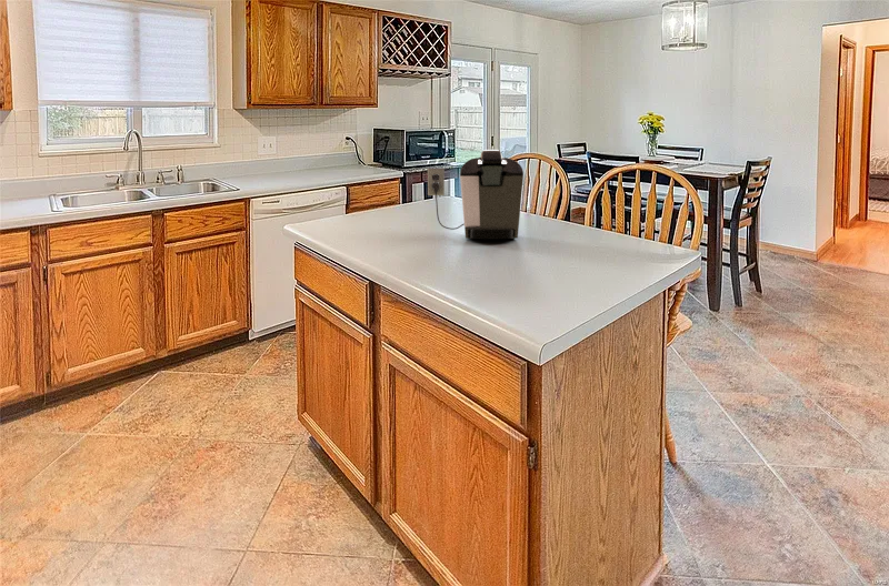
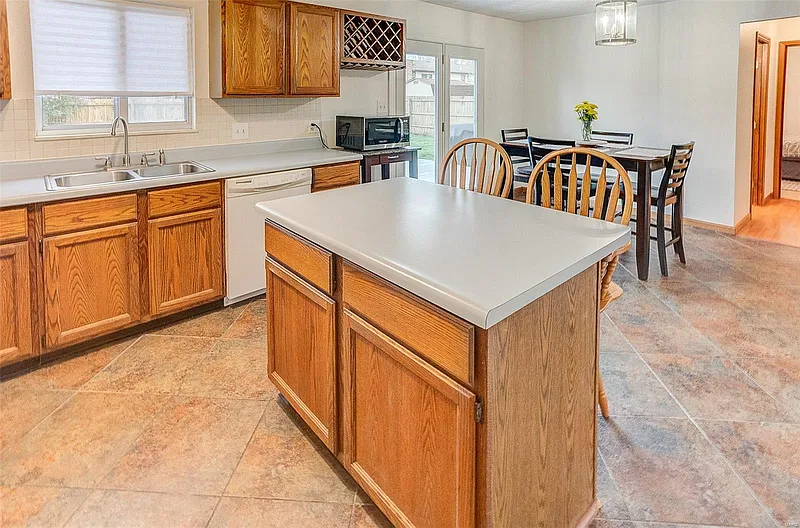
- coffee maker (473, 193)
